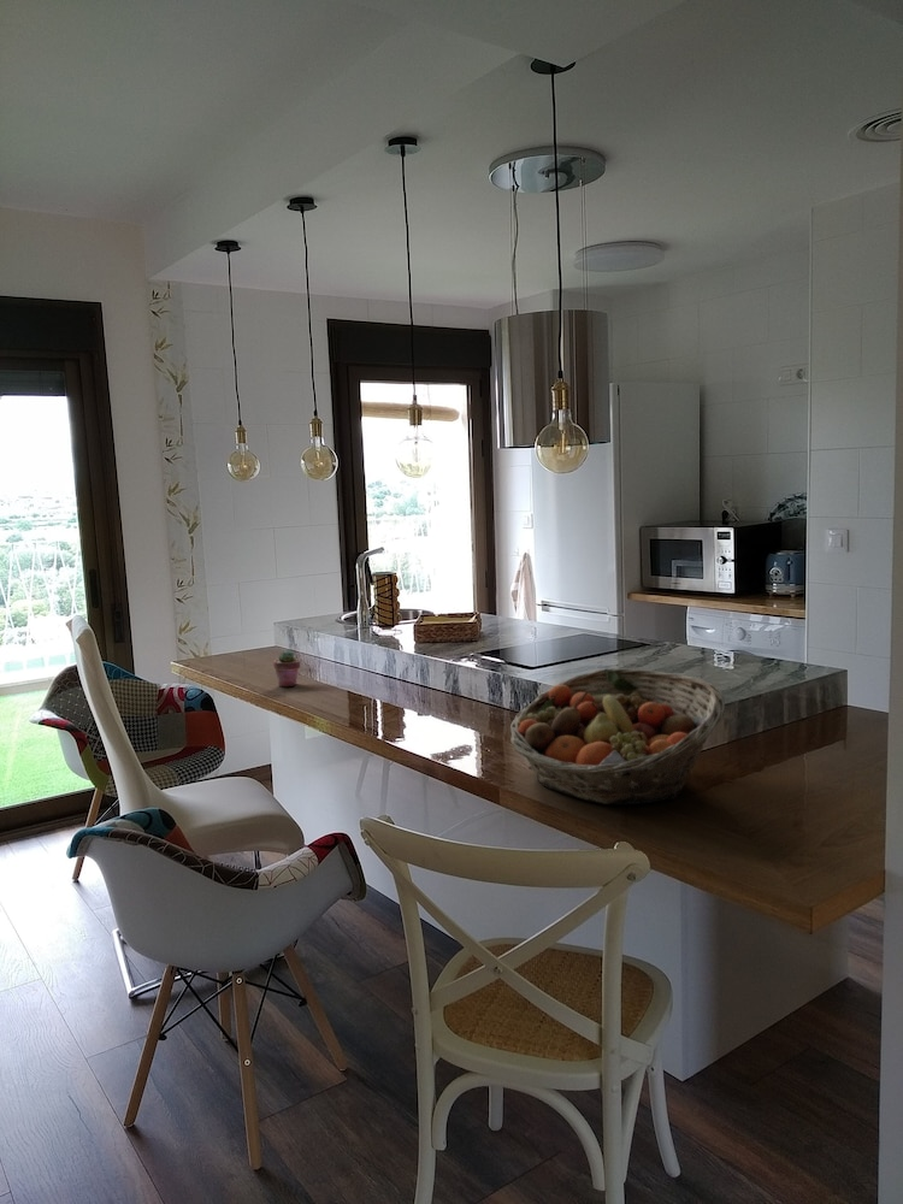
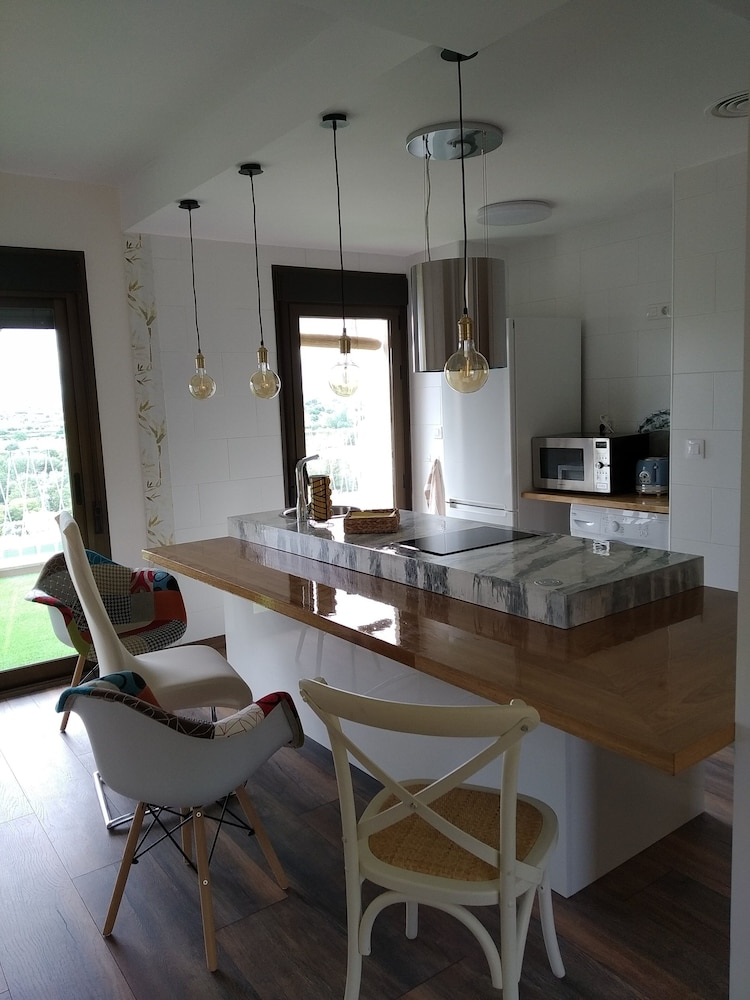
- fruit basket (613, 732)
- potted succulent (287, 667)
